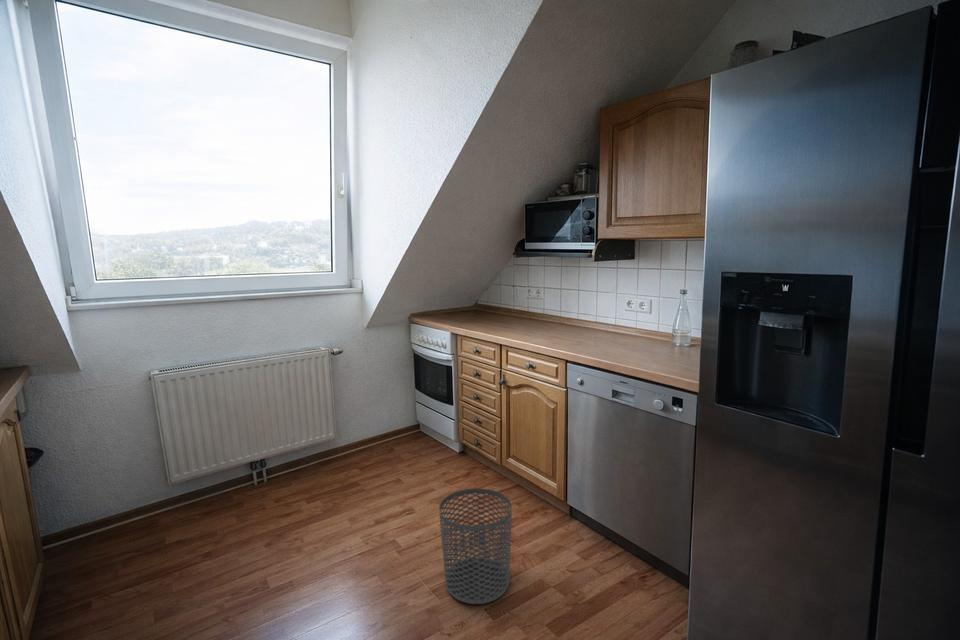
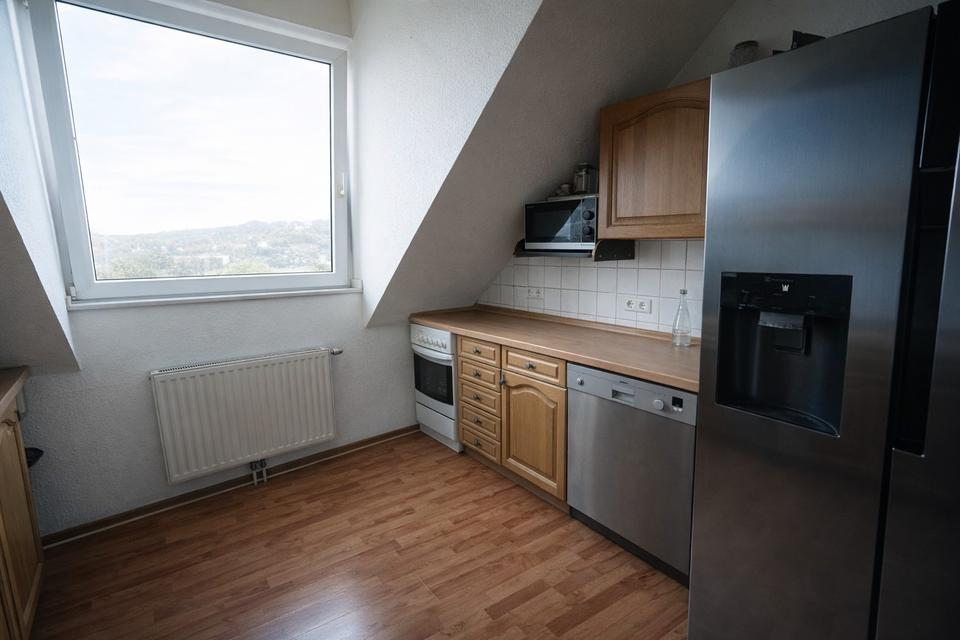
- waste bin (476, 544)
